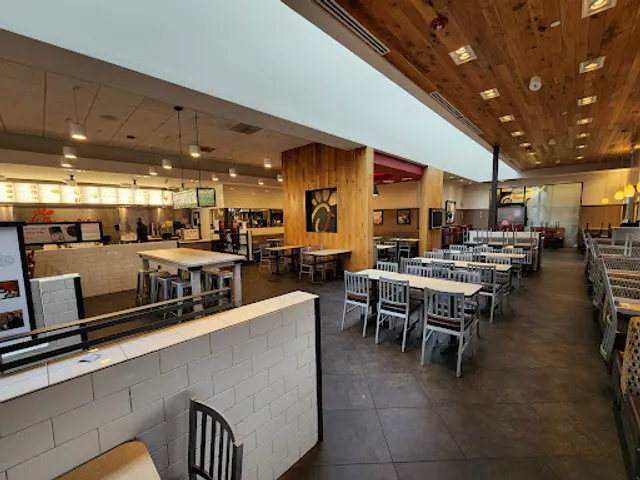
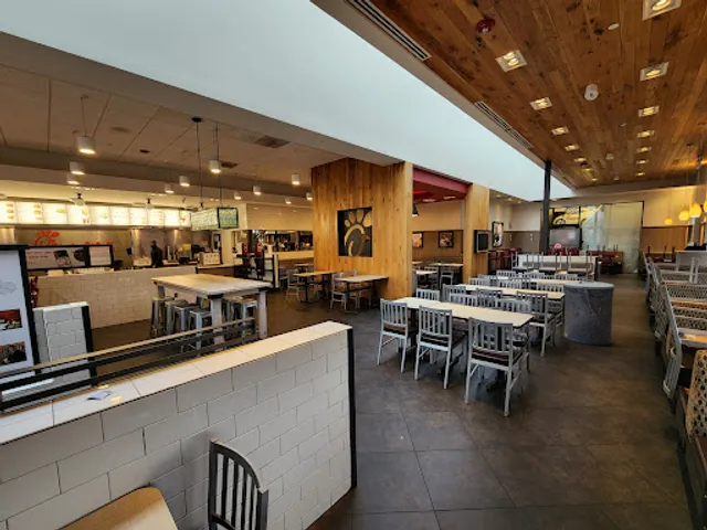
+ trash can (587, 310)
